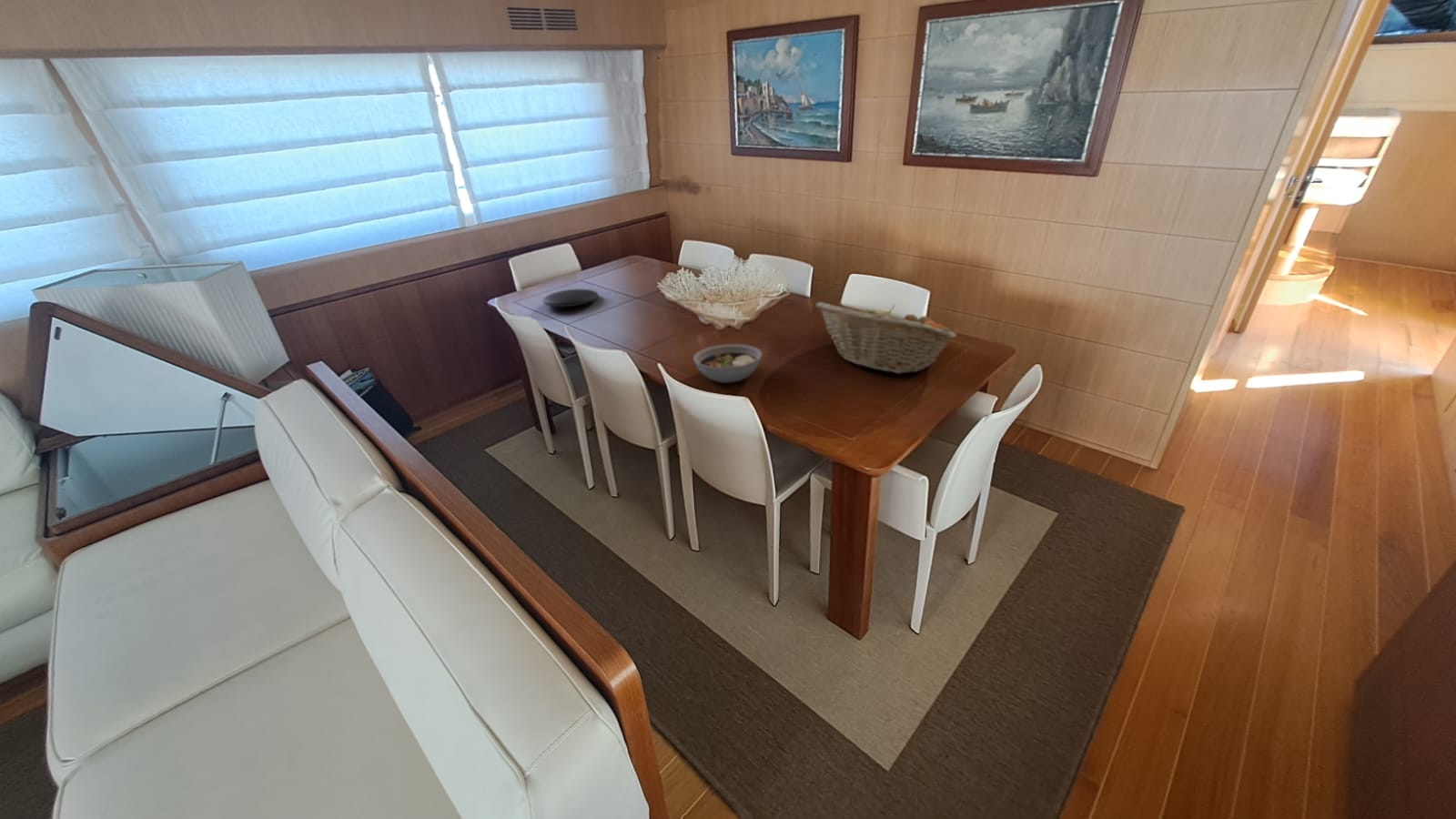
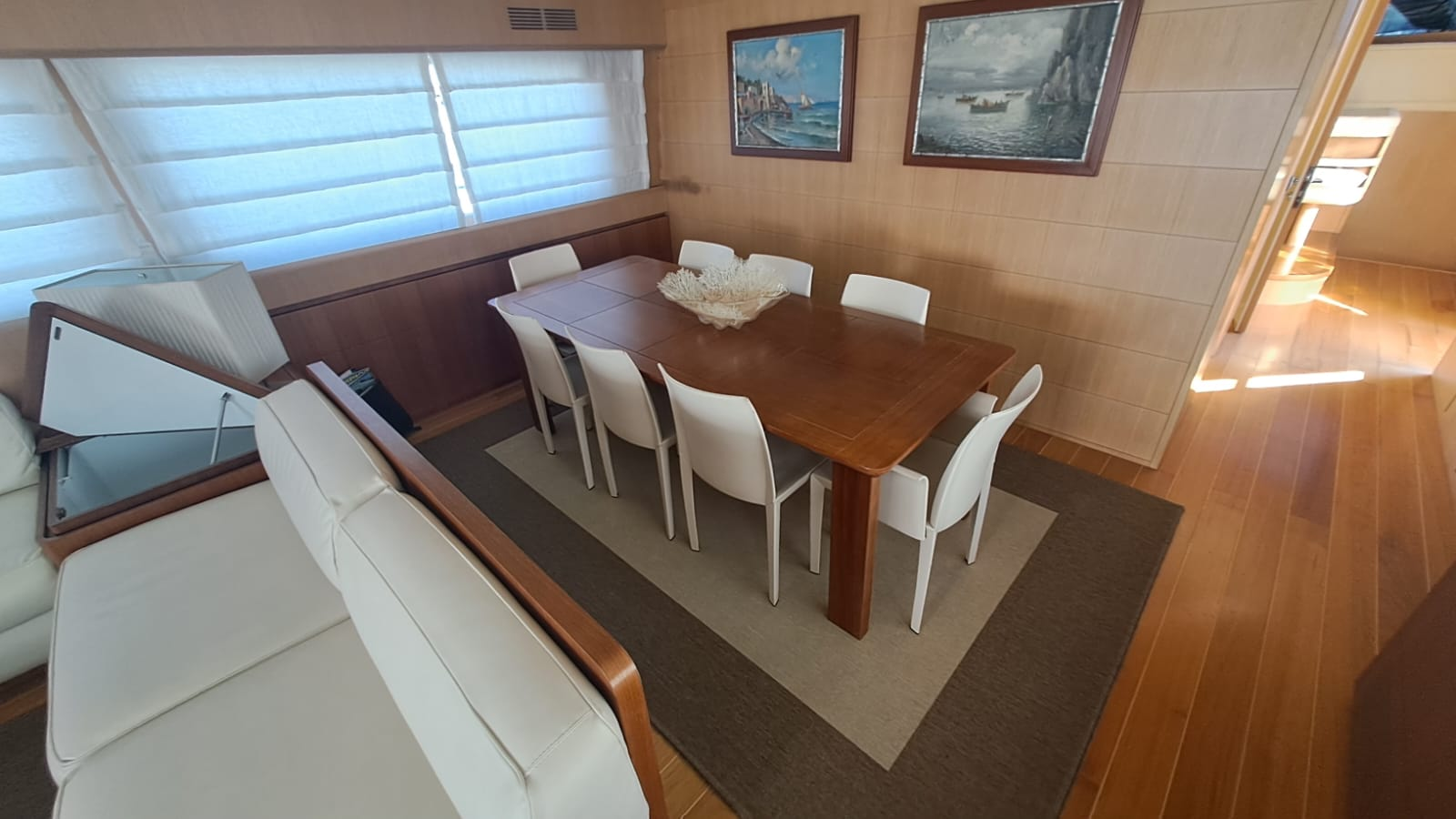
- bowl (728, 366)
- plate (571, 298)
- fruit basket (882, 329)
